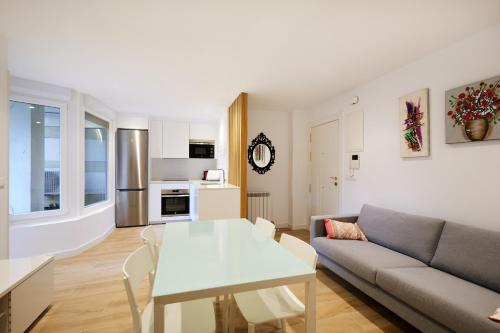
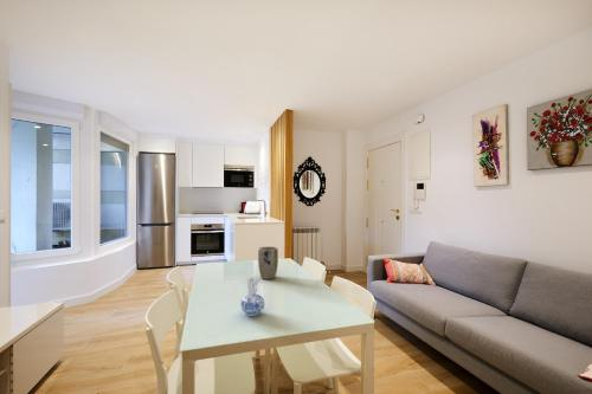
+ plant pot (268, 263)
+ ceramic pitcher (252, 293)
